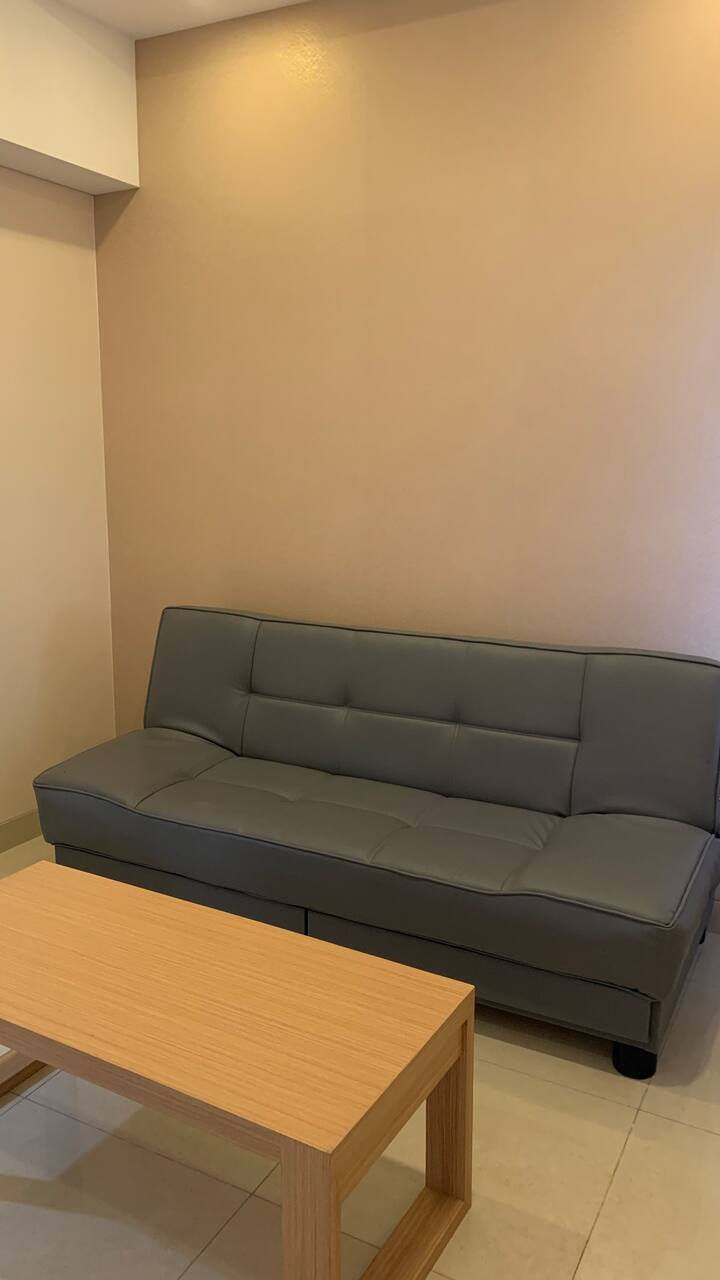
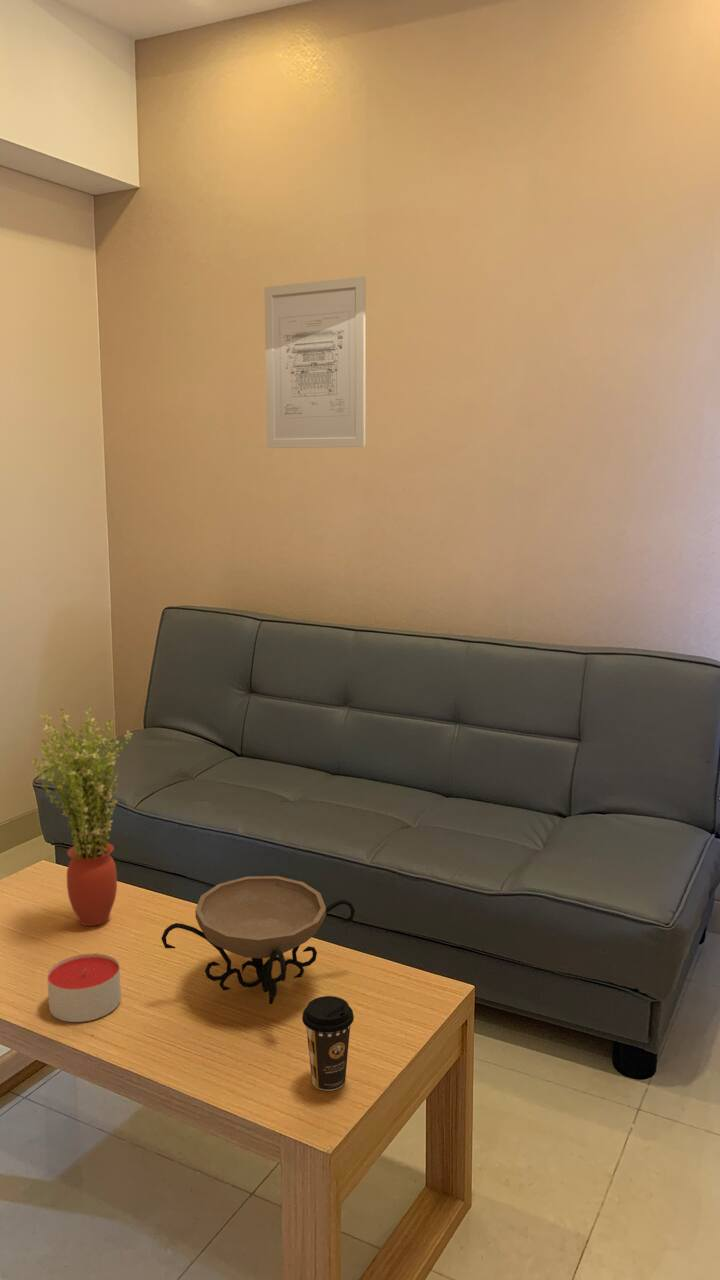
+ coffee cup (328, 1044)
+ candle (84, 985)
+ wall art (314, 366)
+ potted plant (84, 821)
+ decorative bowl (261, 945)
